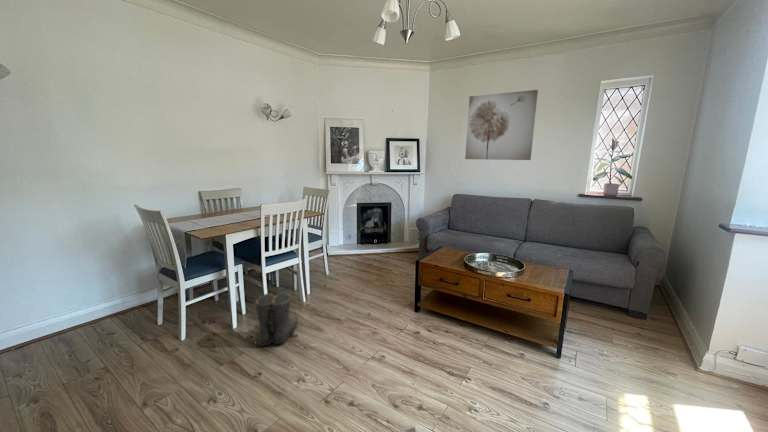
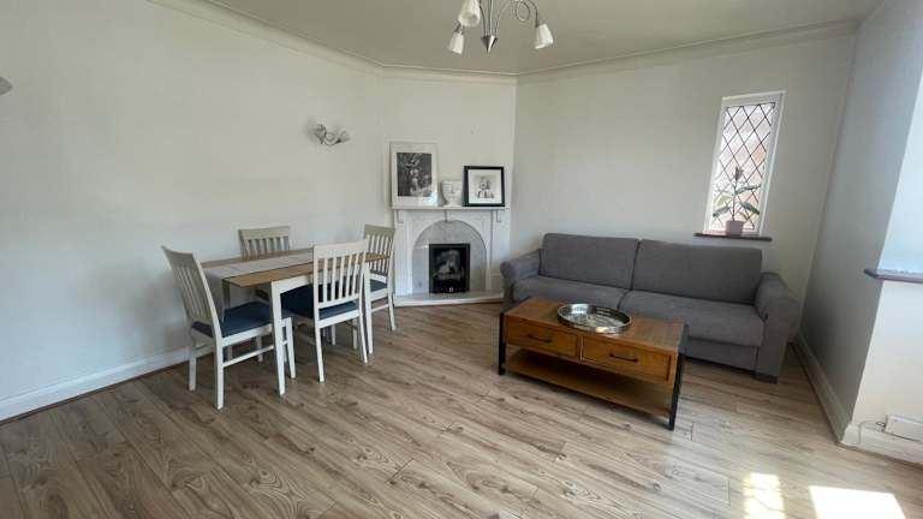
- wall art (498, 127)
- boots (277, 312)
